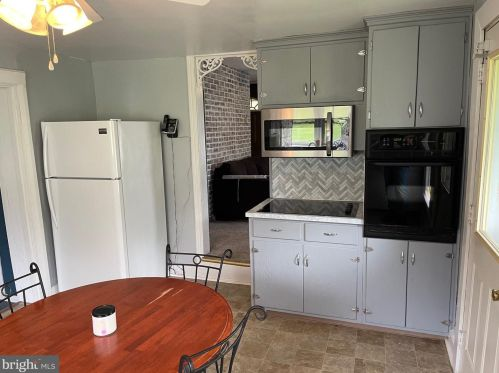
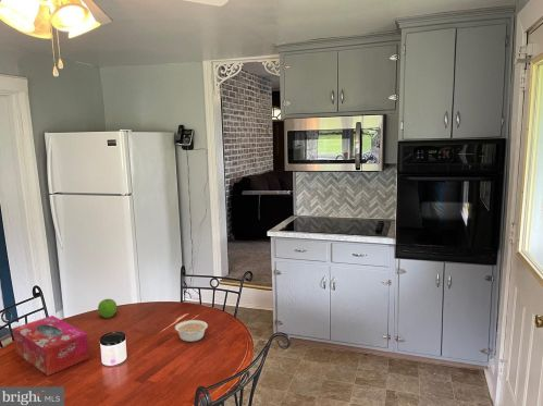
+ tissue box (50, 343)
+ fruit (107, 308)
+ legume (193, 330)
